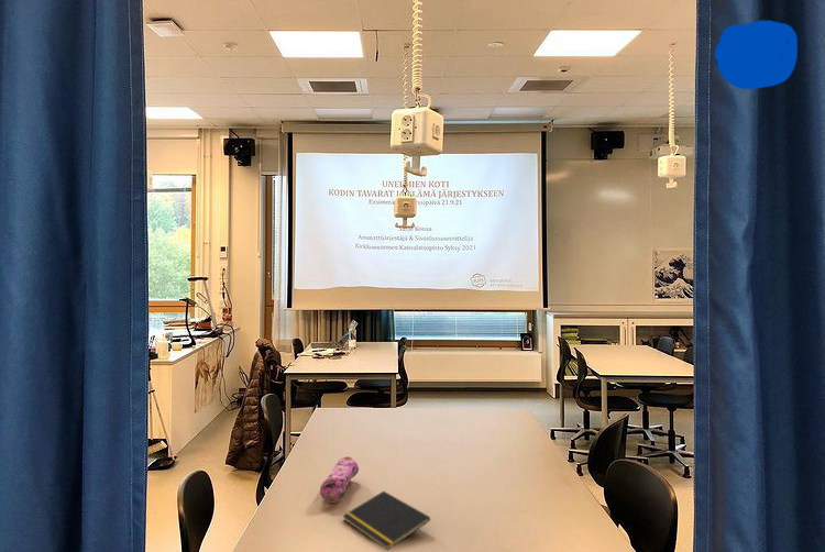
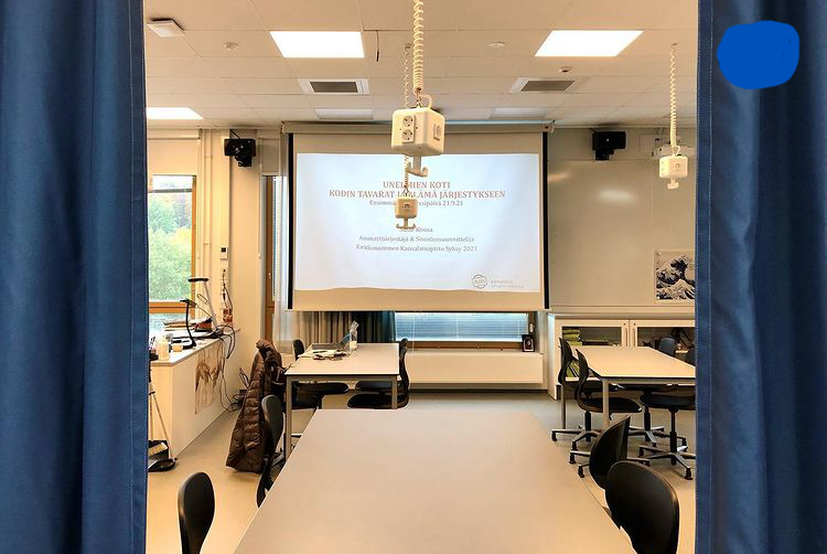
- notepad (385, 518)
- pencil case (340, 477)
